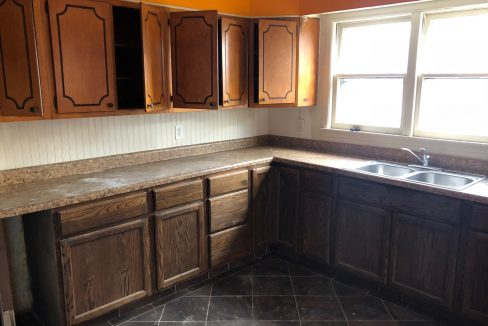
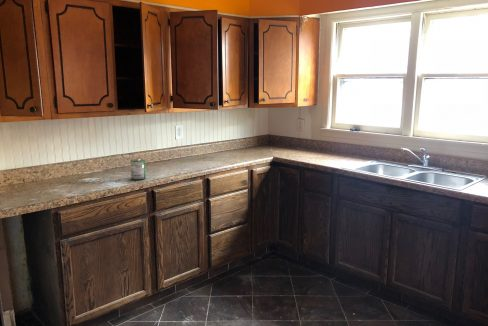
+ can (138, 169)
